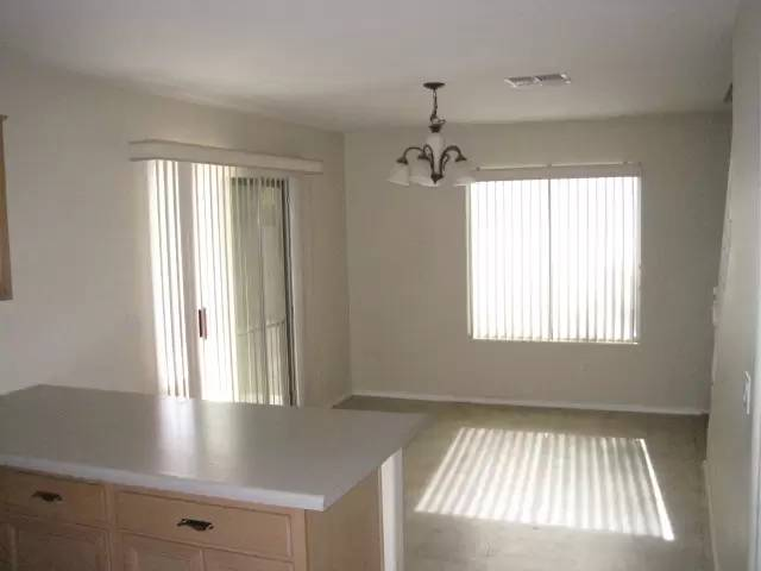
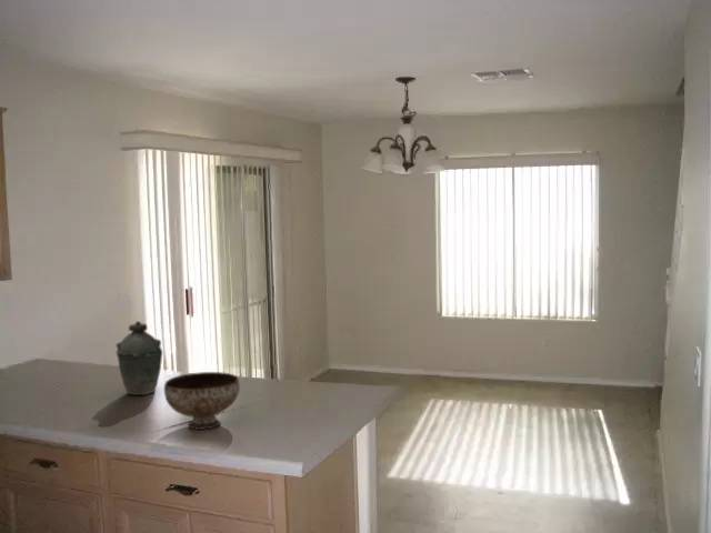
+ bowl (202, 402)
+ kettle (139, 356)
